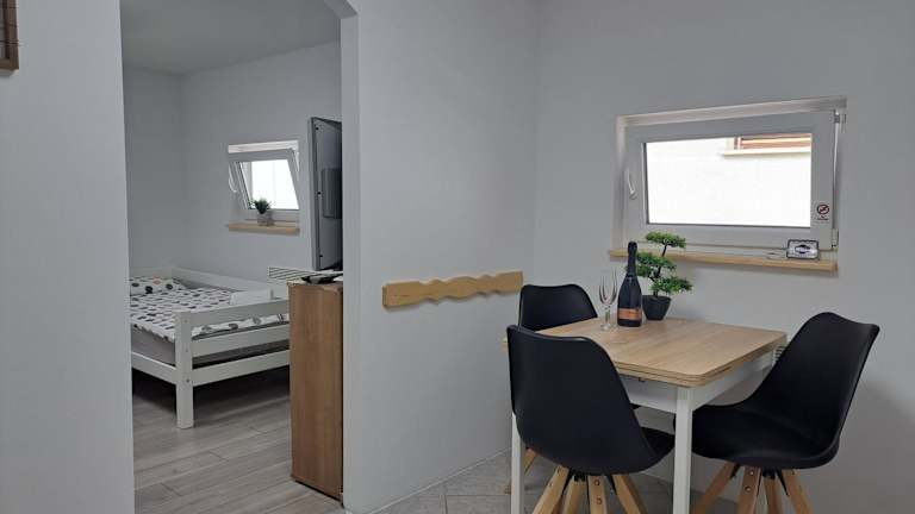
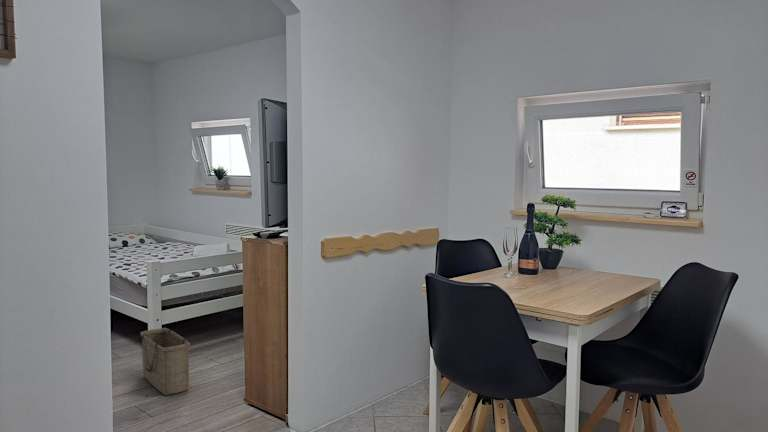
+ basket (164, 360)
